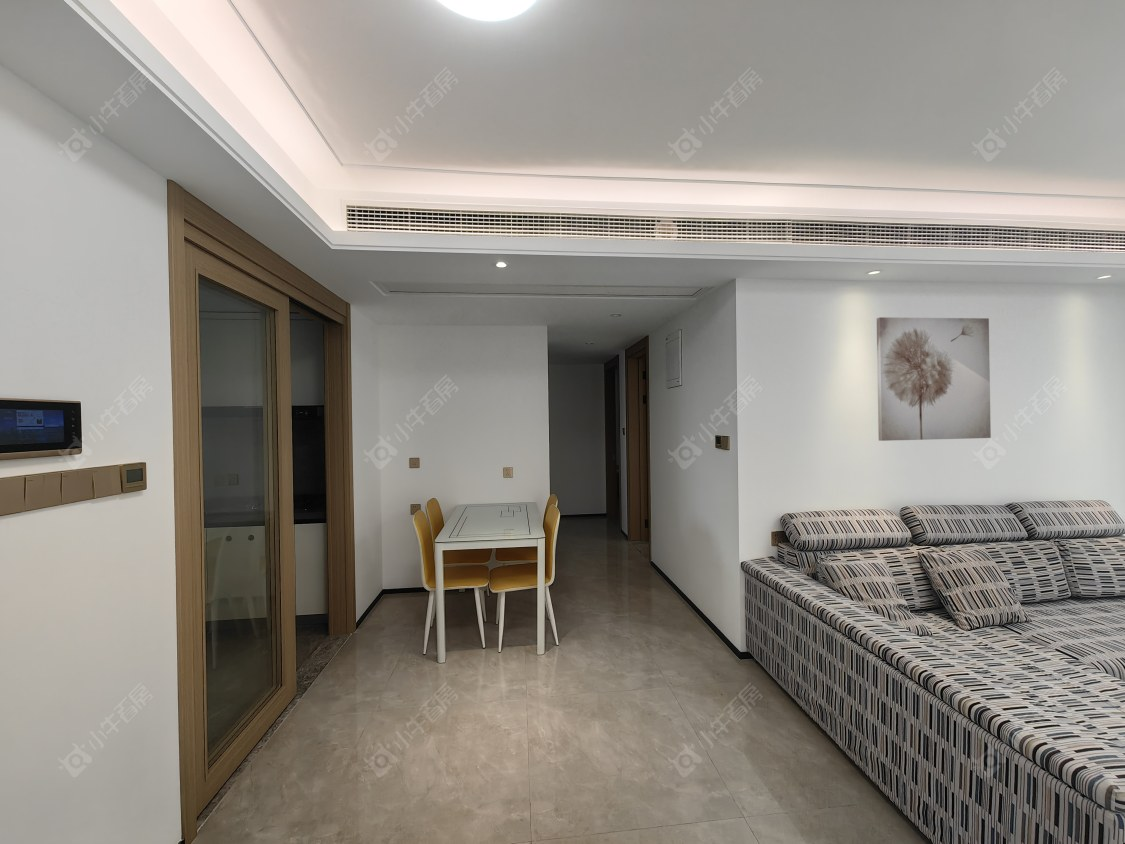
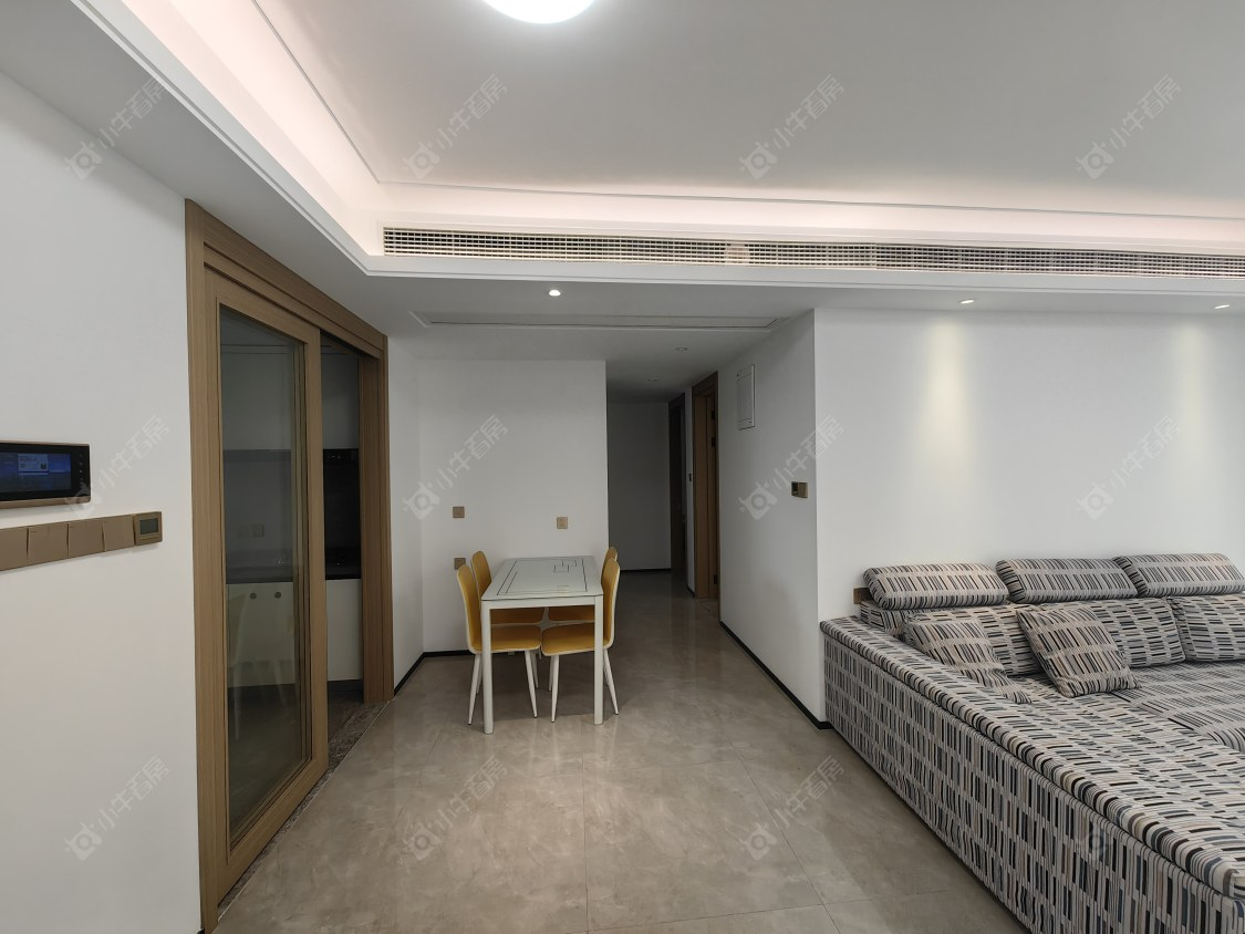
- wall art (934, 378)
